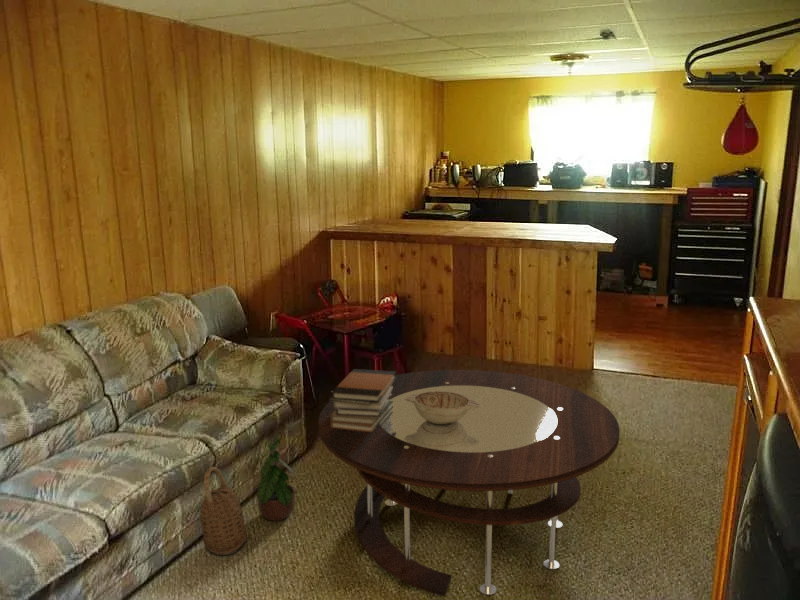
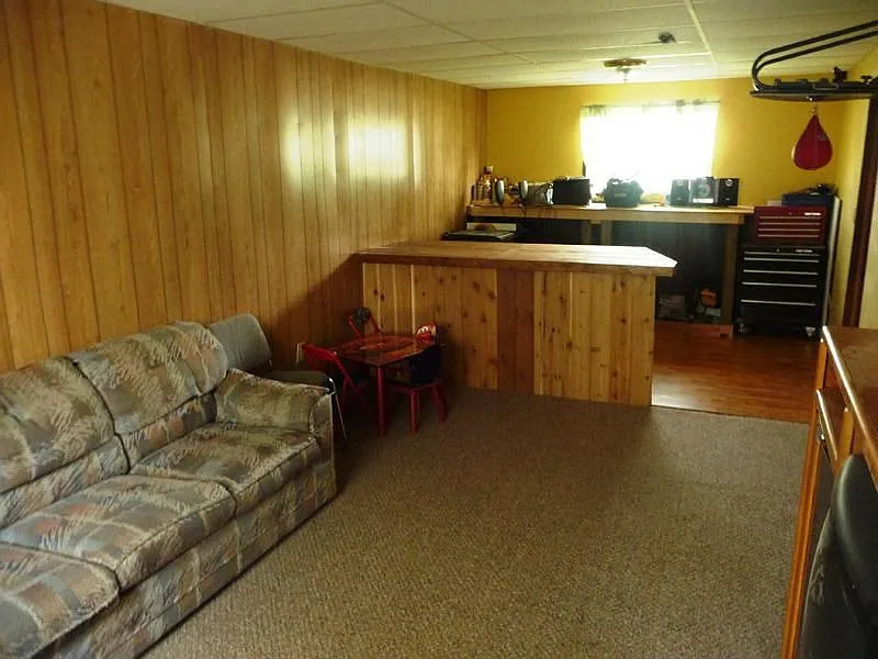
- coffee table (465, 473)
- basket (221, 505)
- potted plant (277, 475)
- book stack (364, 398)
- decorative bowl (442, 408)
